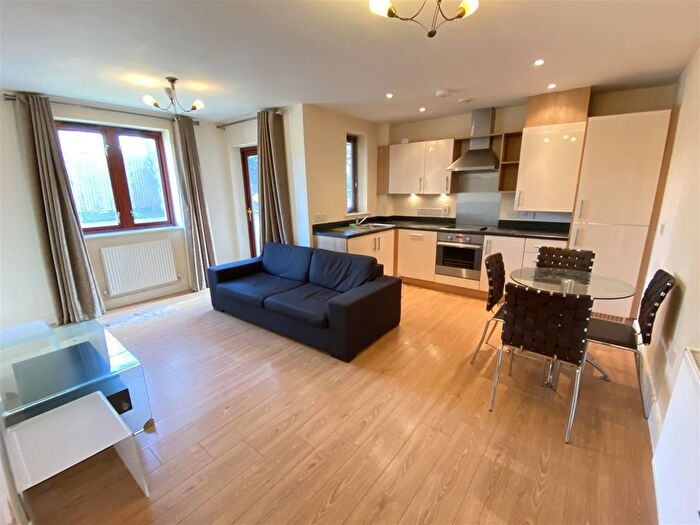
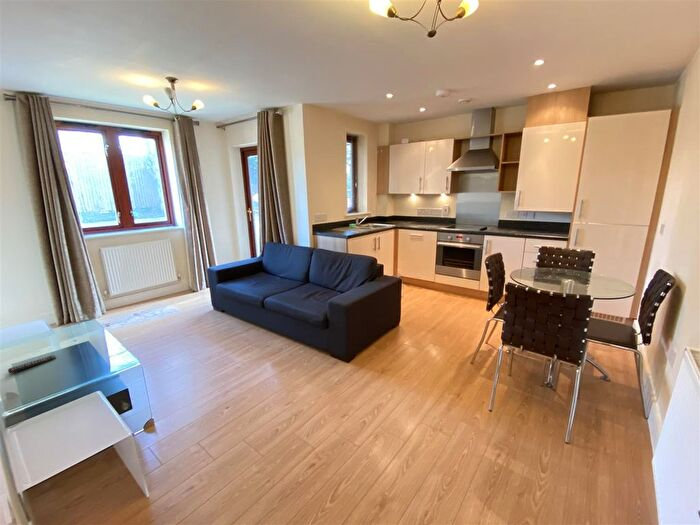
+ remote control (32, 364)
